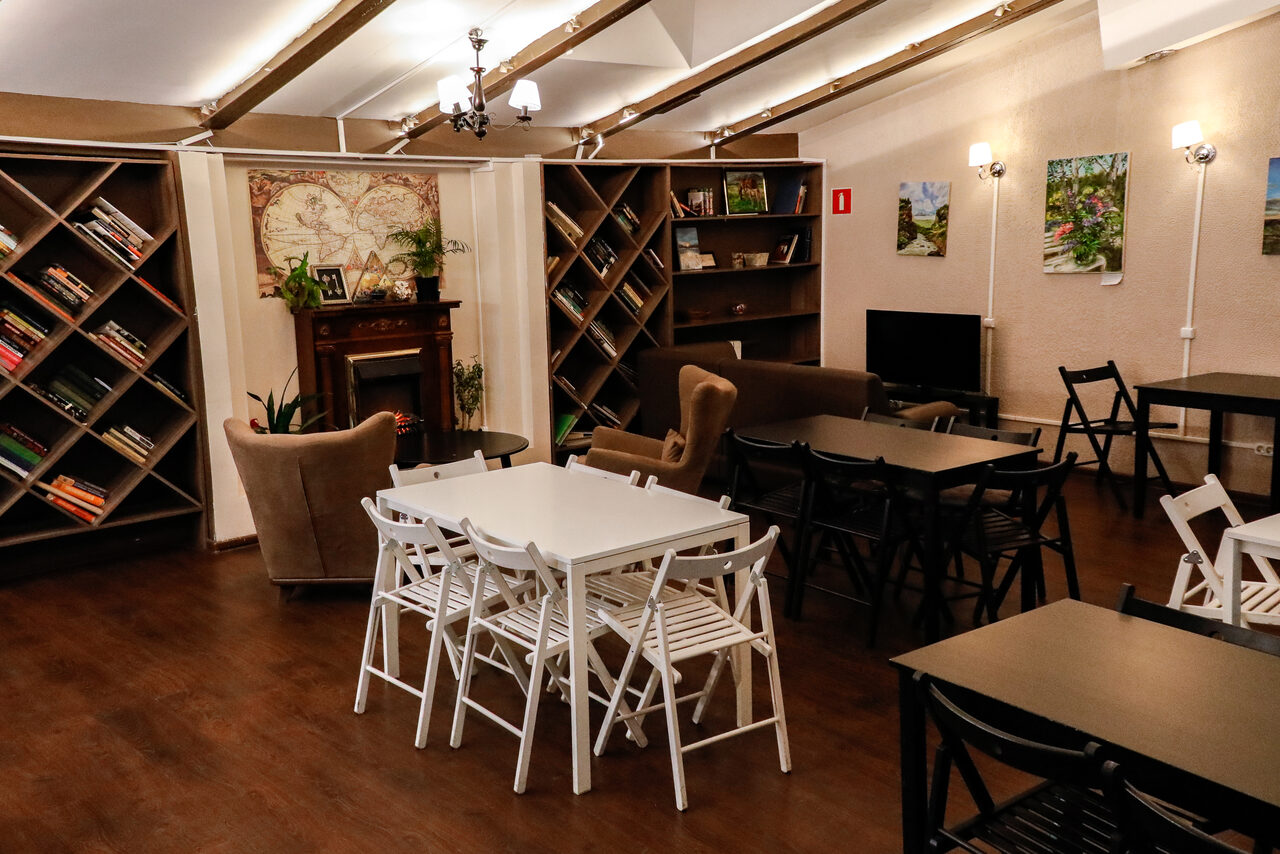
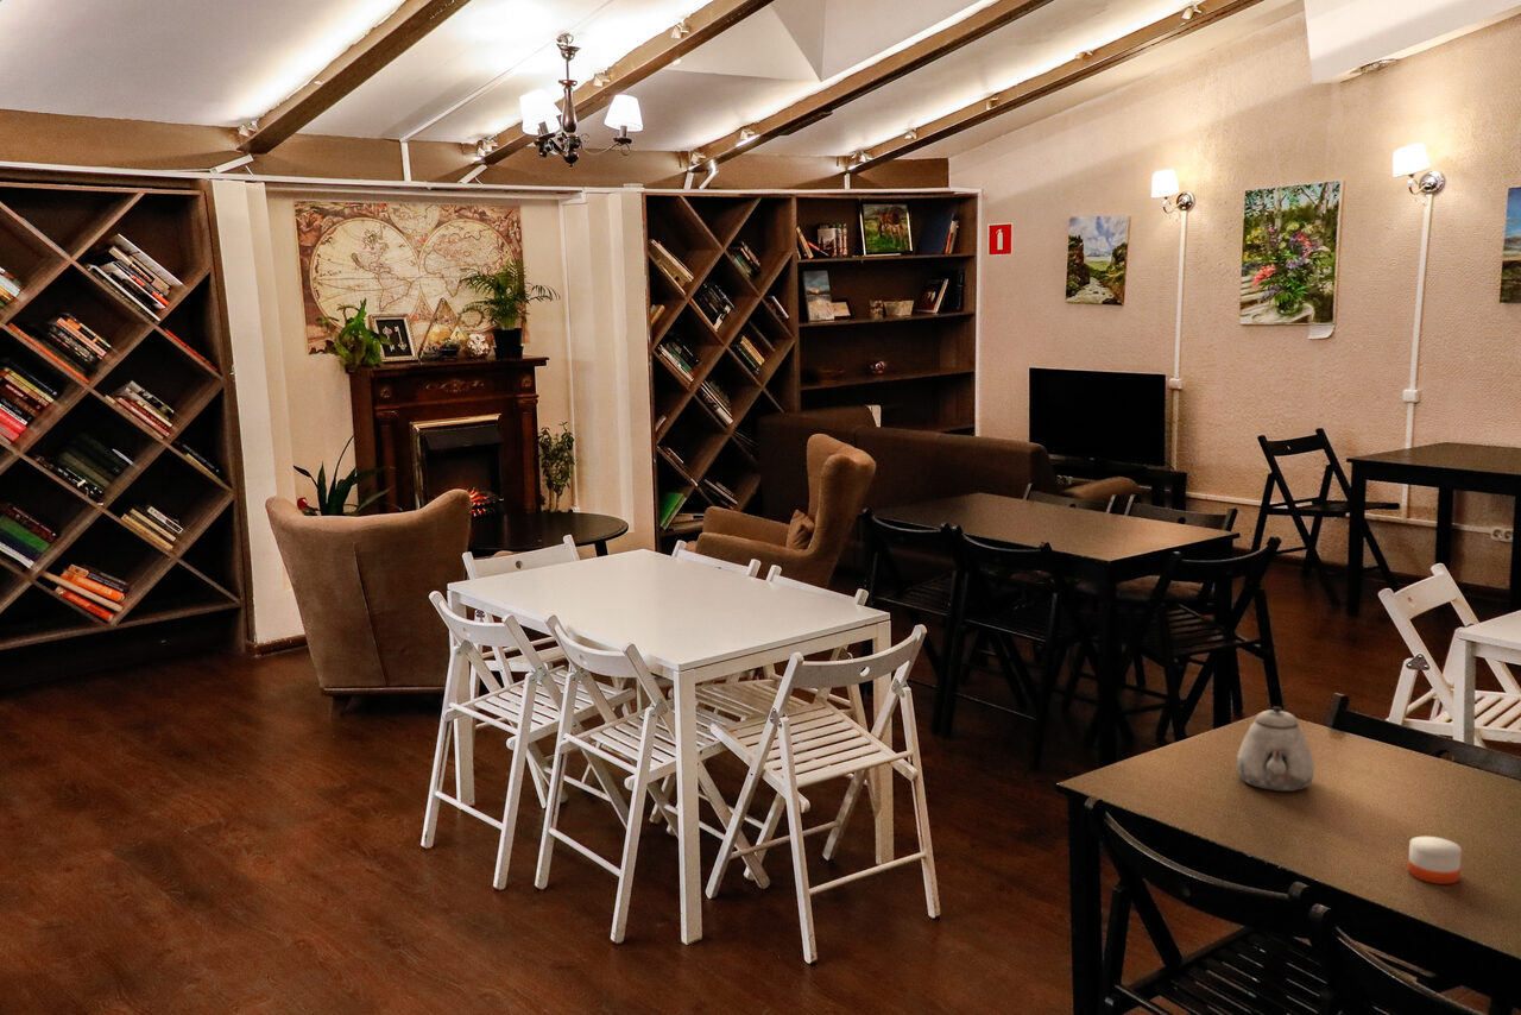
+ candle (1435, 844)
+ teapot (1275, 746)
